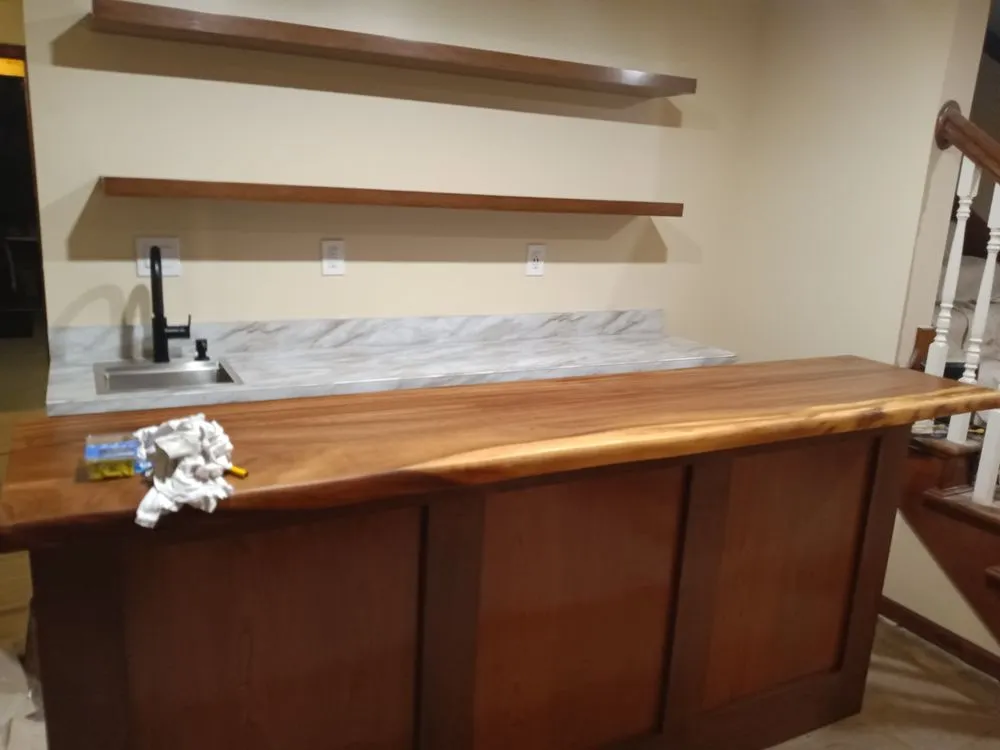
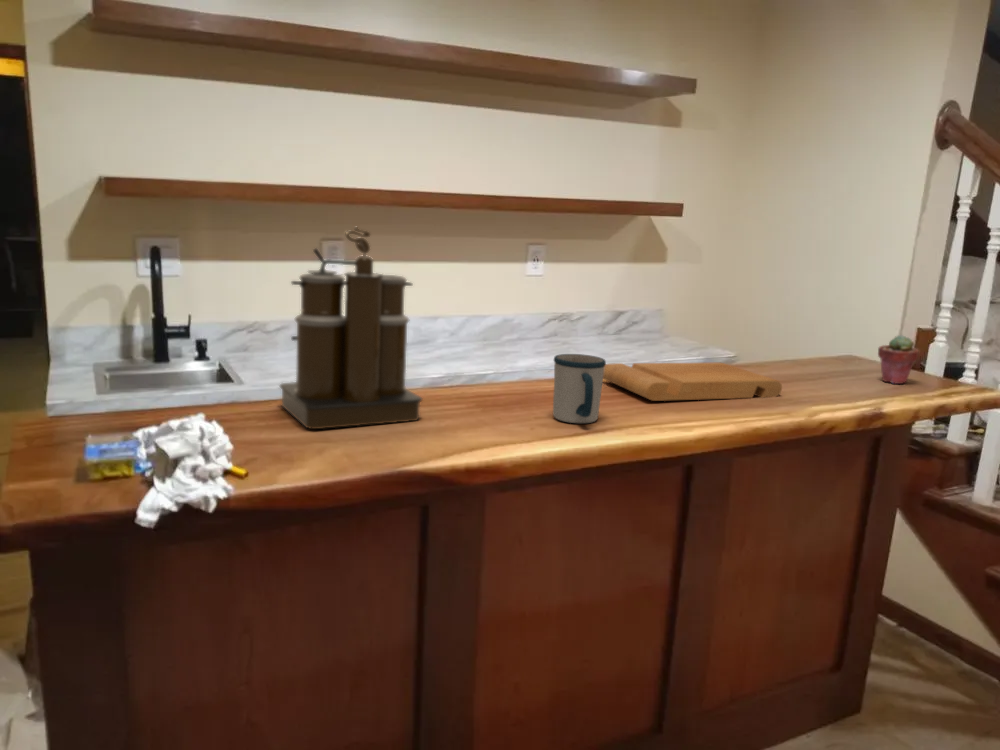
+ cutting board (689, 380)
+ mug (577, 389)
+ potted succulent (897, 358)
+ coffee maker (351, 321)
